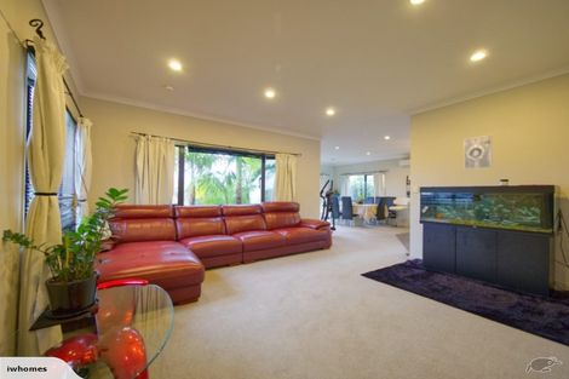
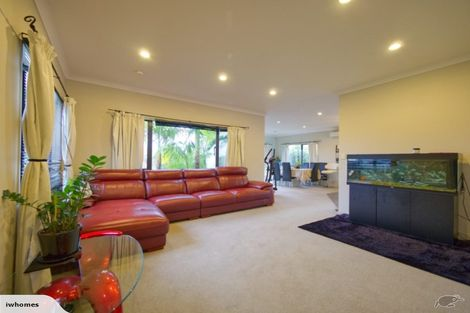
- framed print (477, 153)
